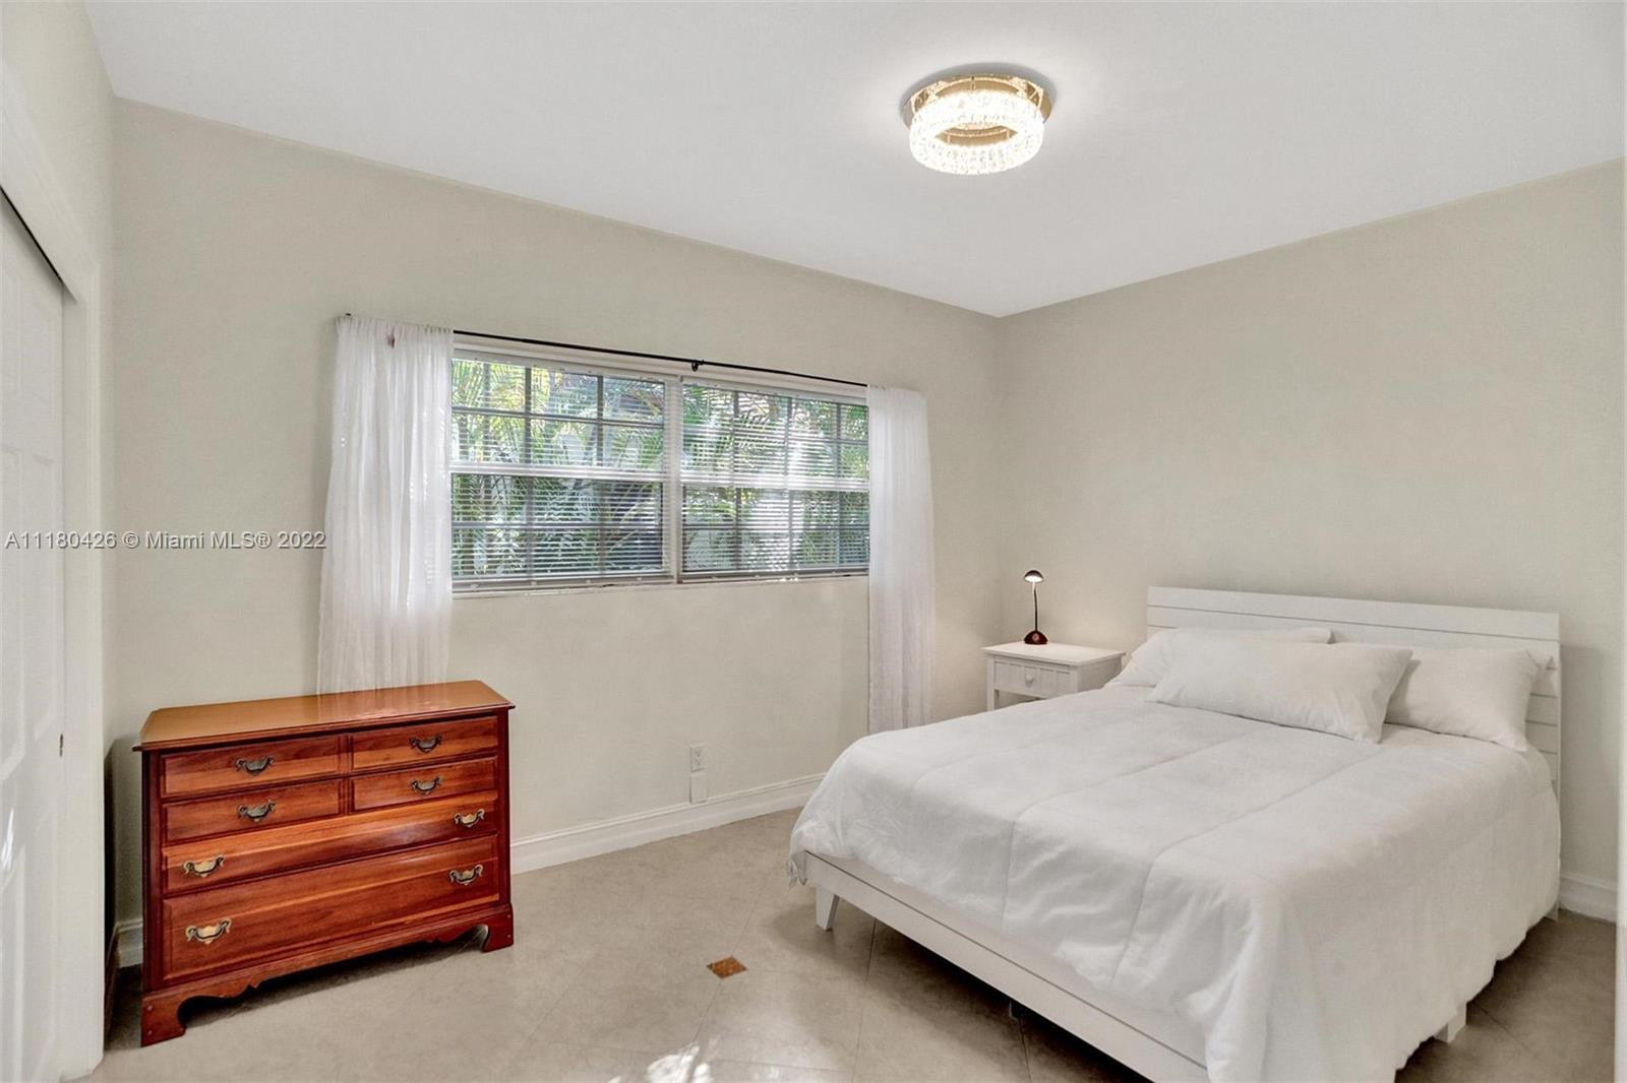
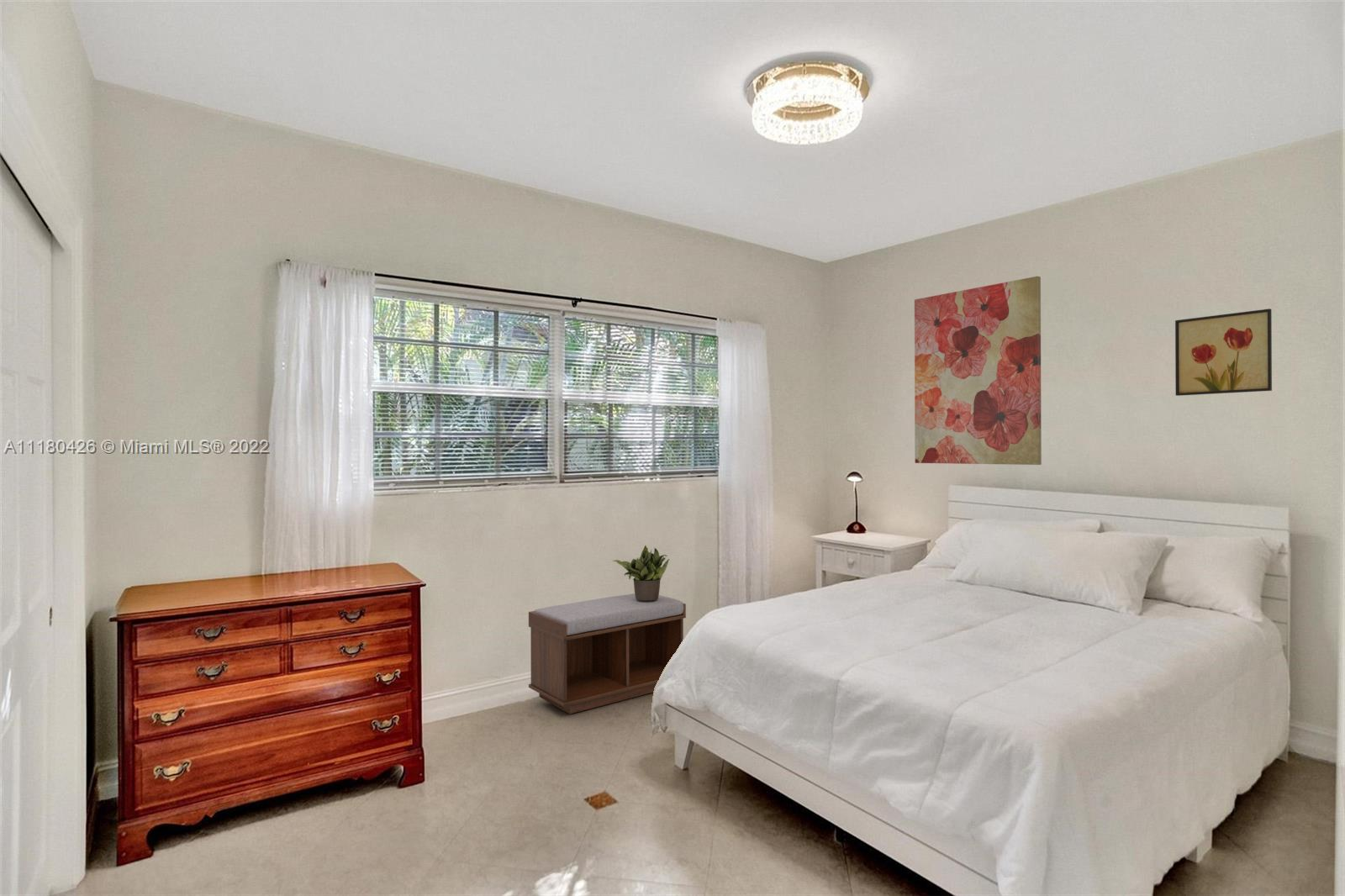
+ potted plant (640, 572)
+ bench (609, 646)
+ wall art (1221, 354)
+ wall art (973, 376)
